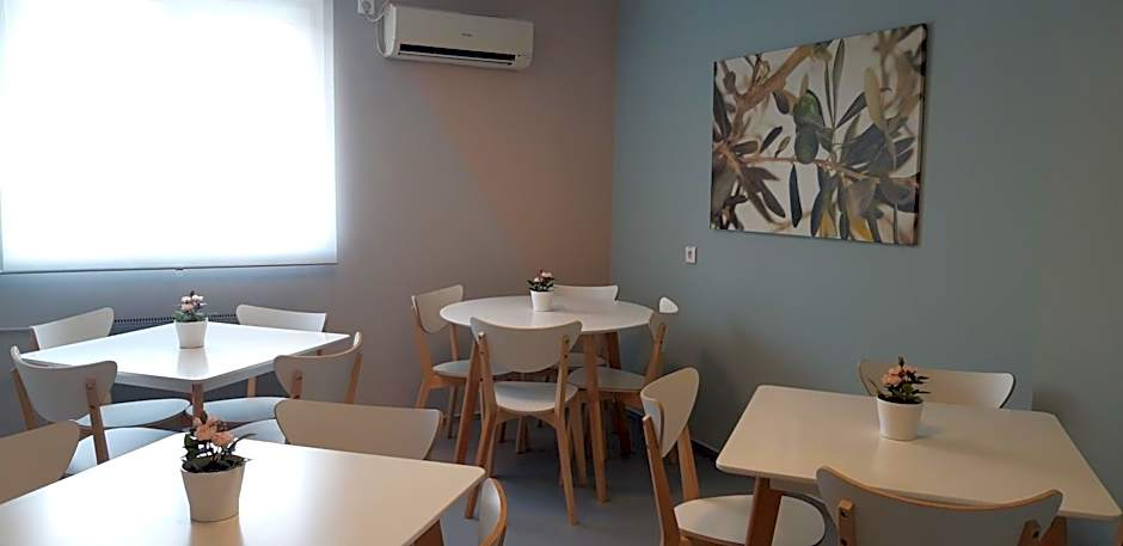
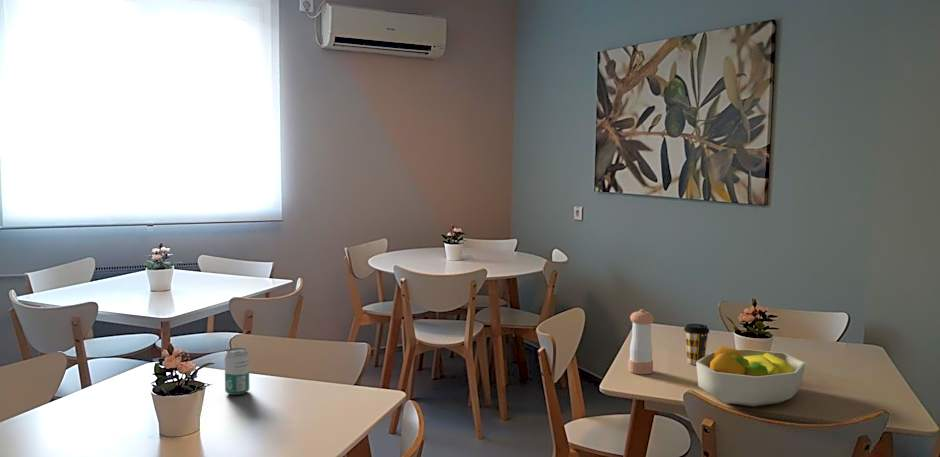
+ coffee cup (696, 344)
+ pepper shaker (641, 340)
+ beverage can (237, 371)
+ fruit bowl (750, 370)
